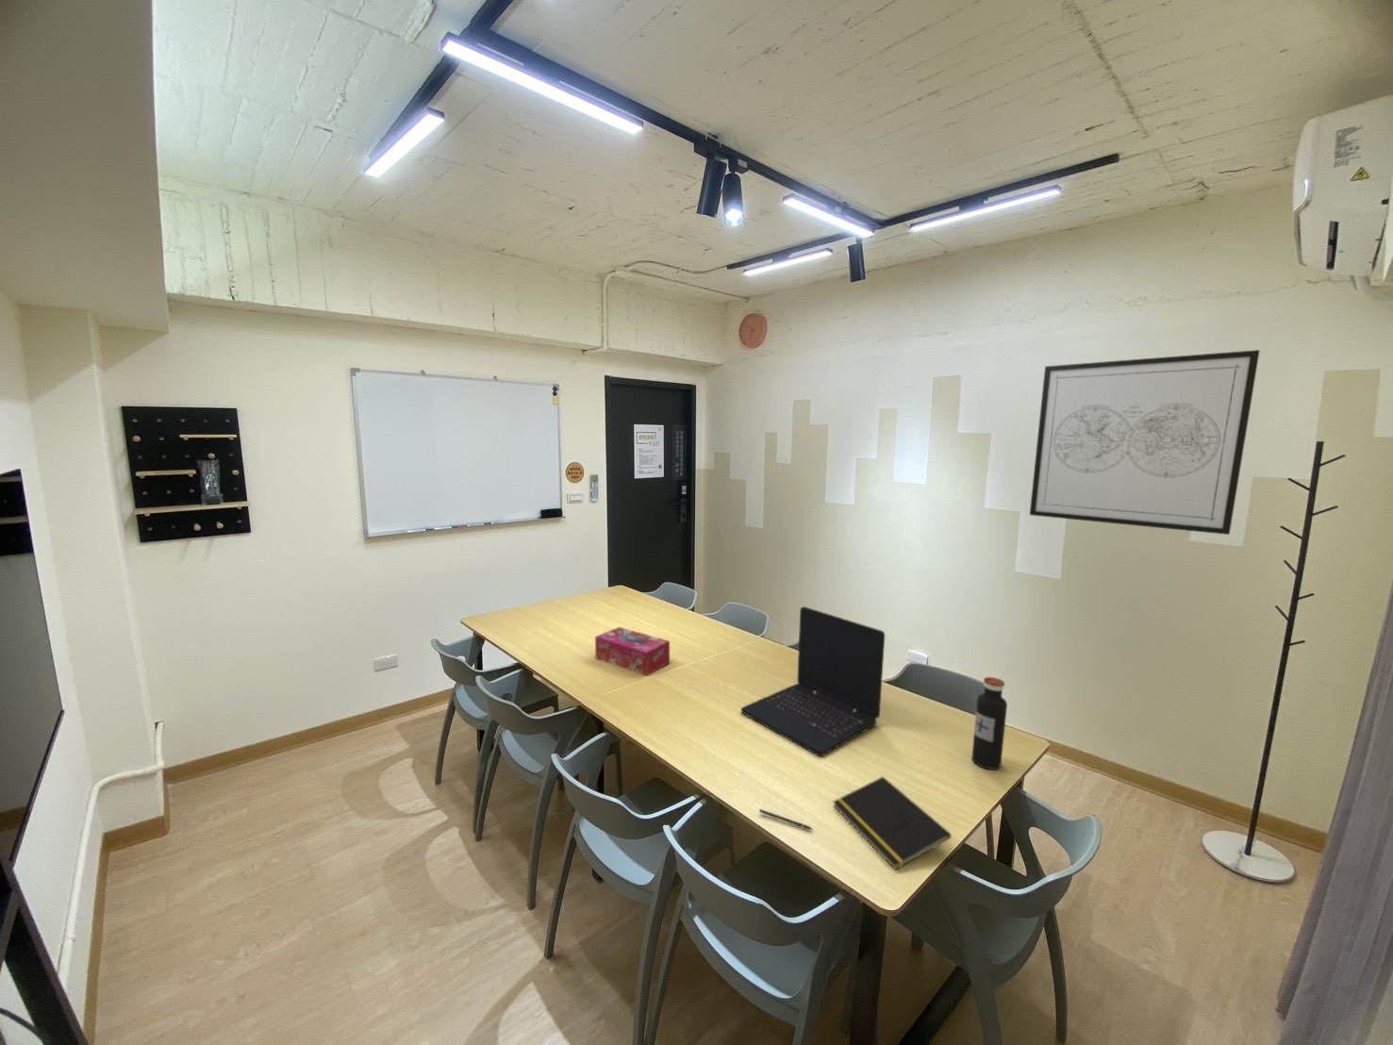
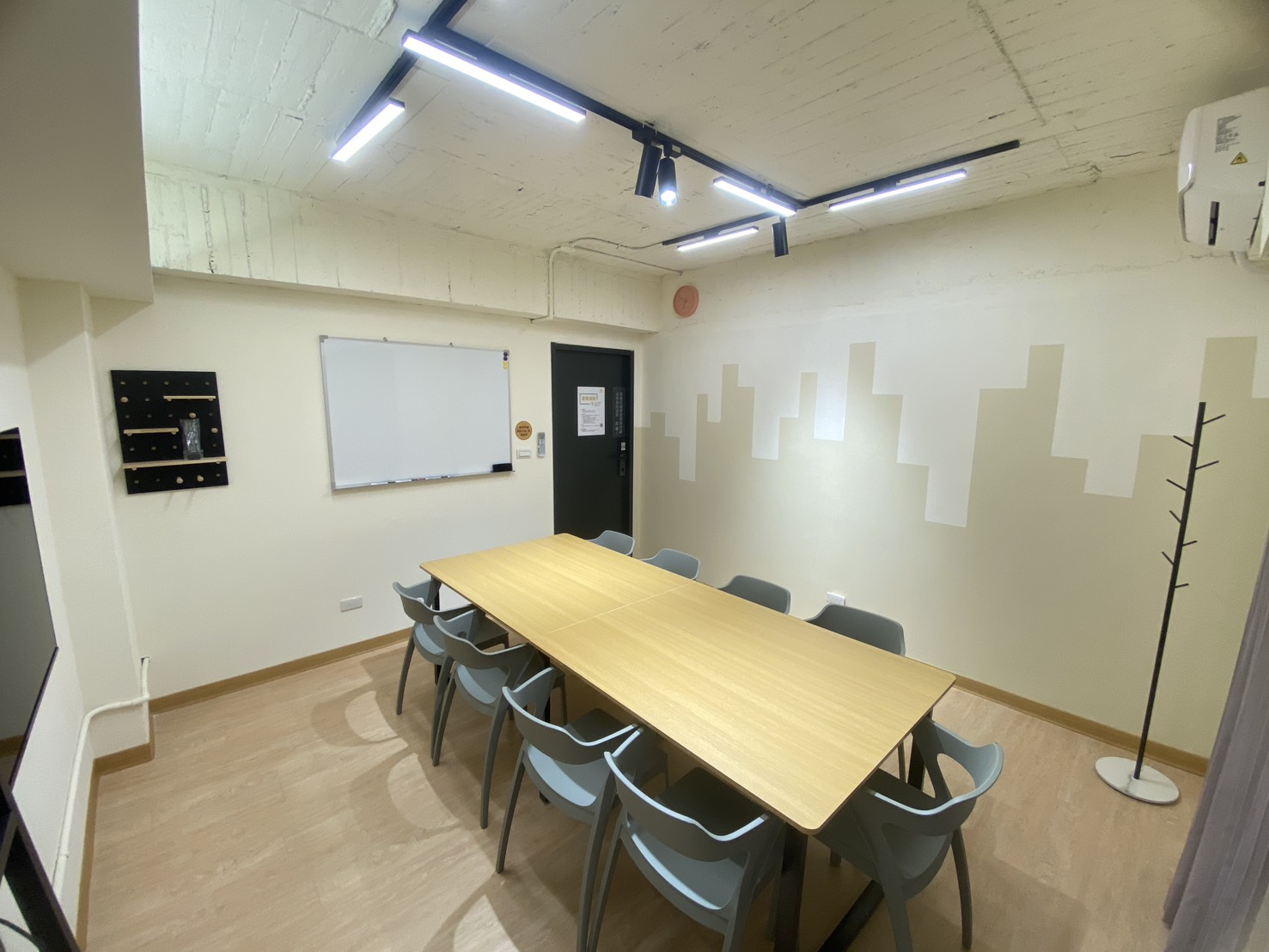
- pen (786, 820)
- tissue box (632, 650)
- laptop (810, 673)
- water bottle (989, 721)
- notepad (888, 819)
- wall art (1130, 443)
